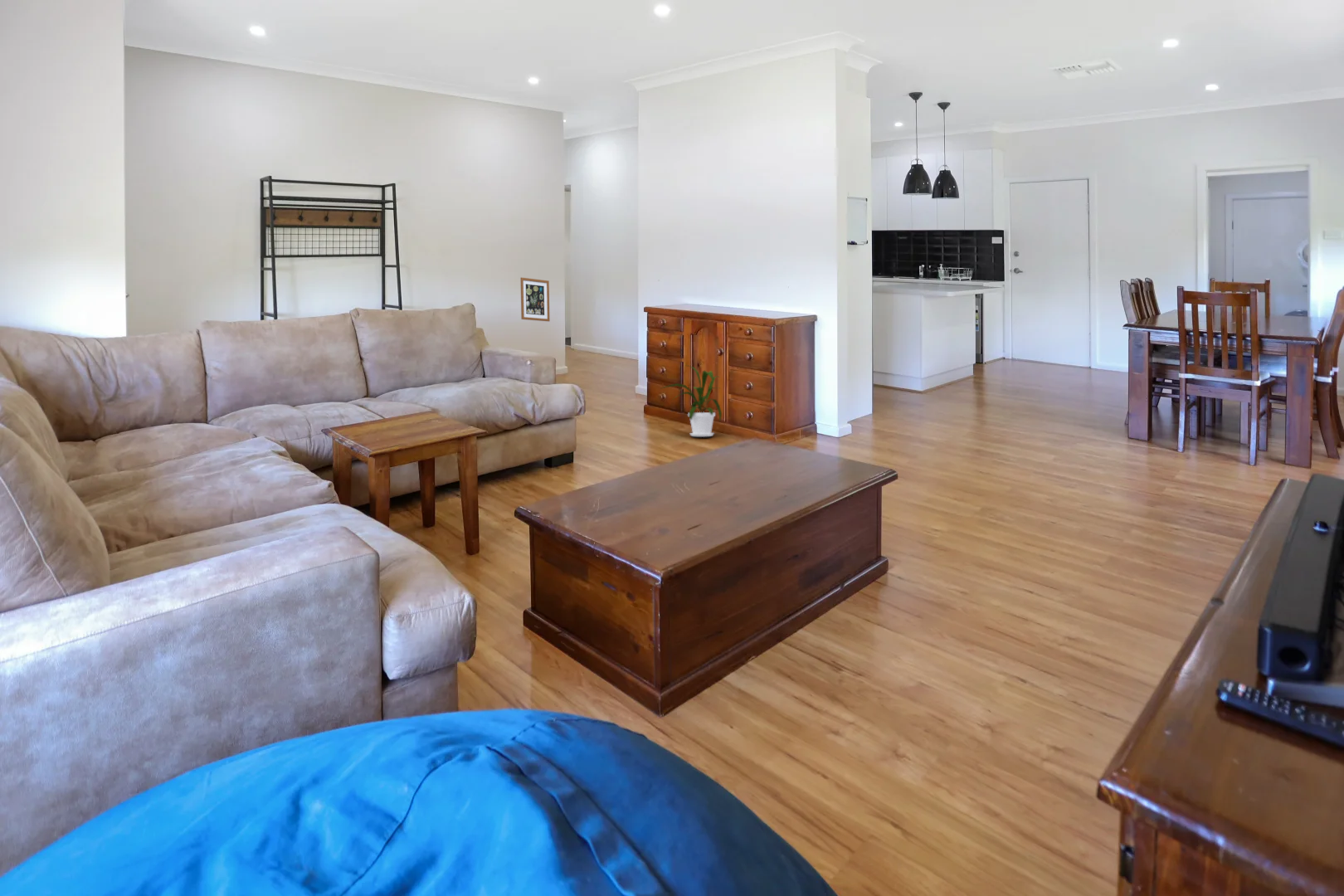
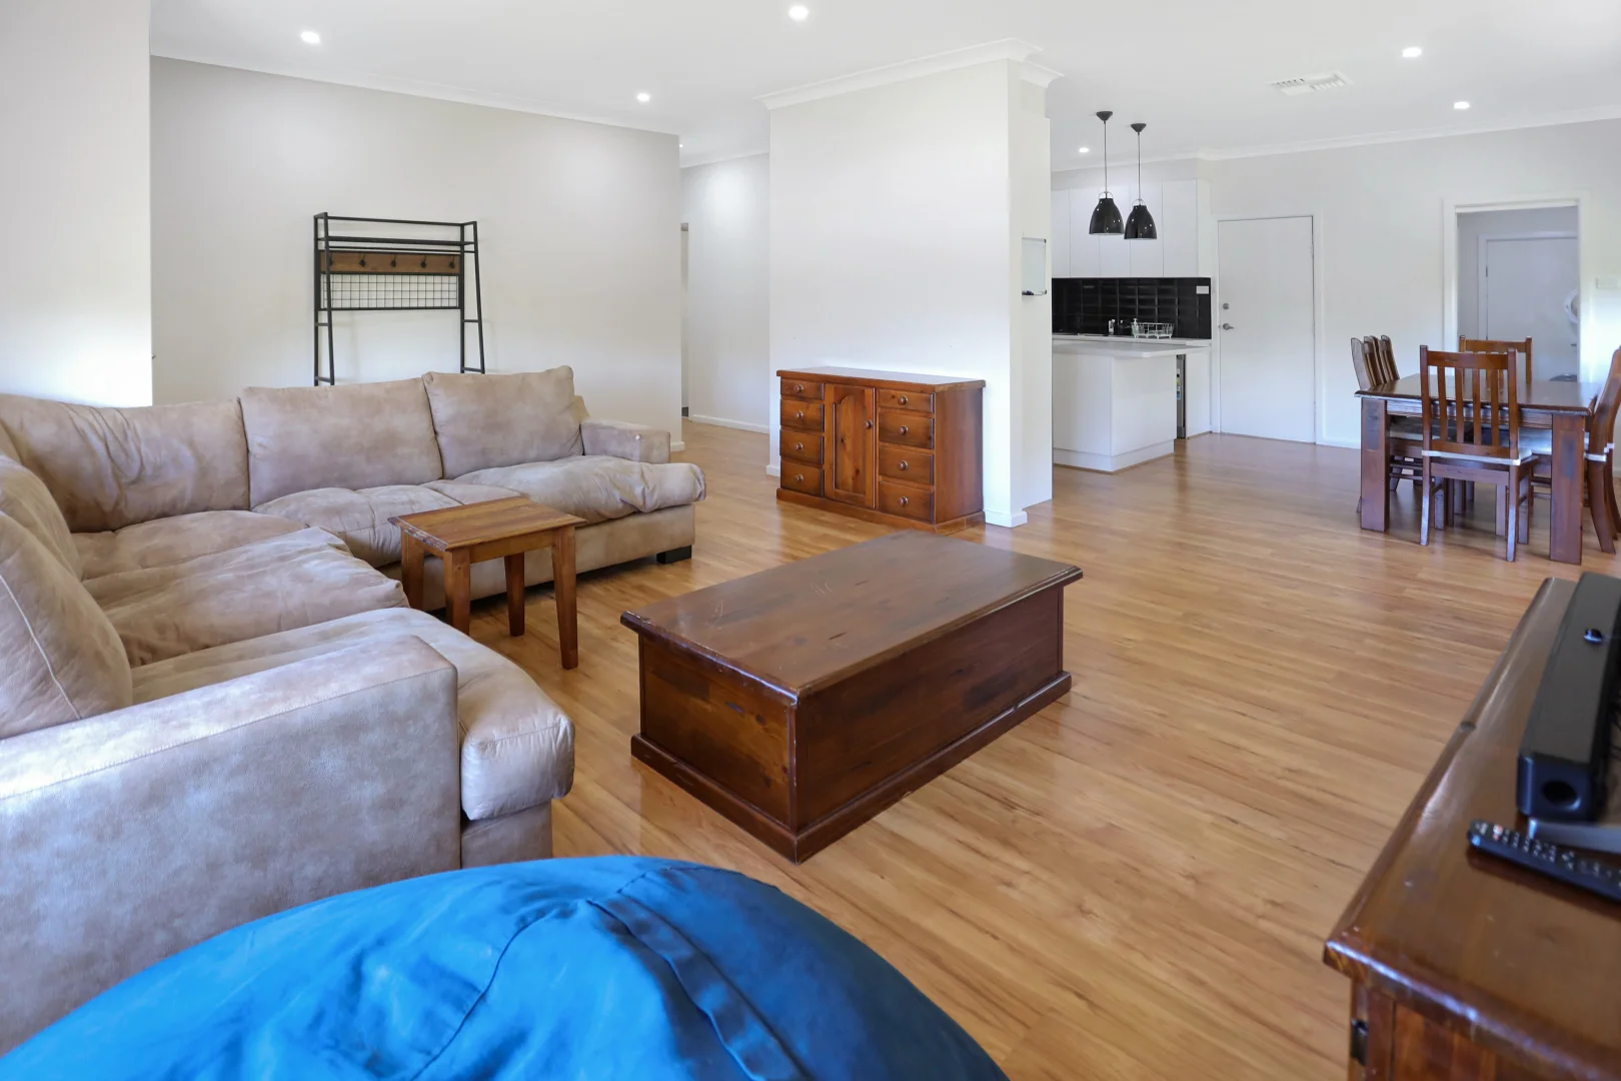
- wall art (535, 299)
- house plant (699, 400)
